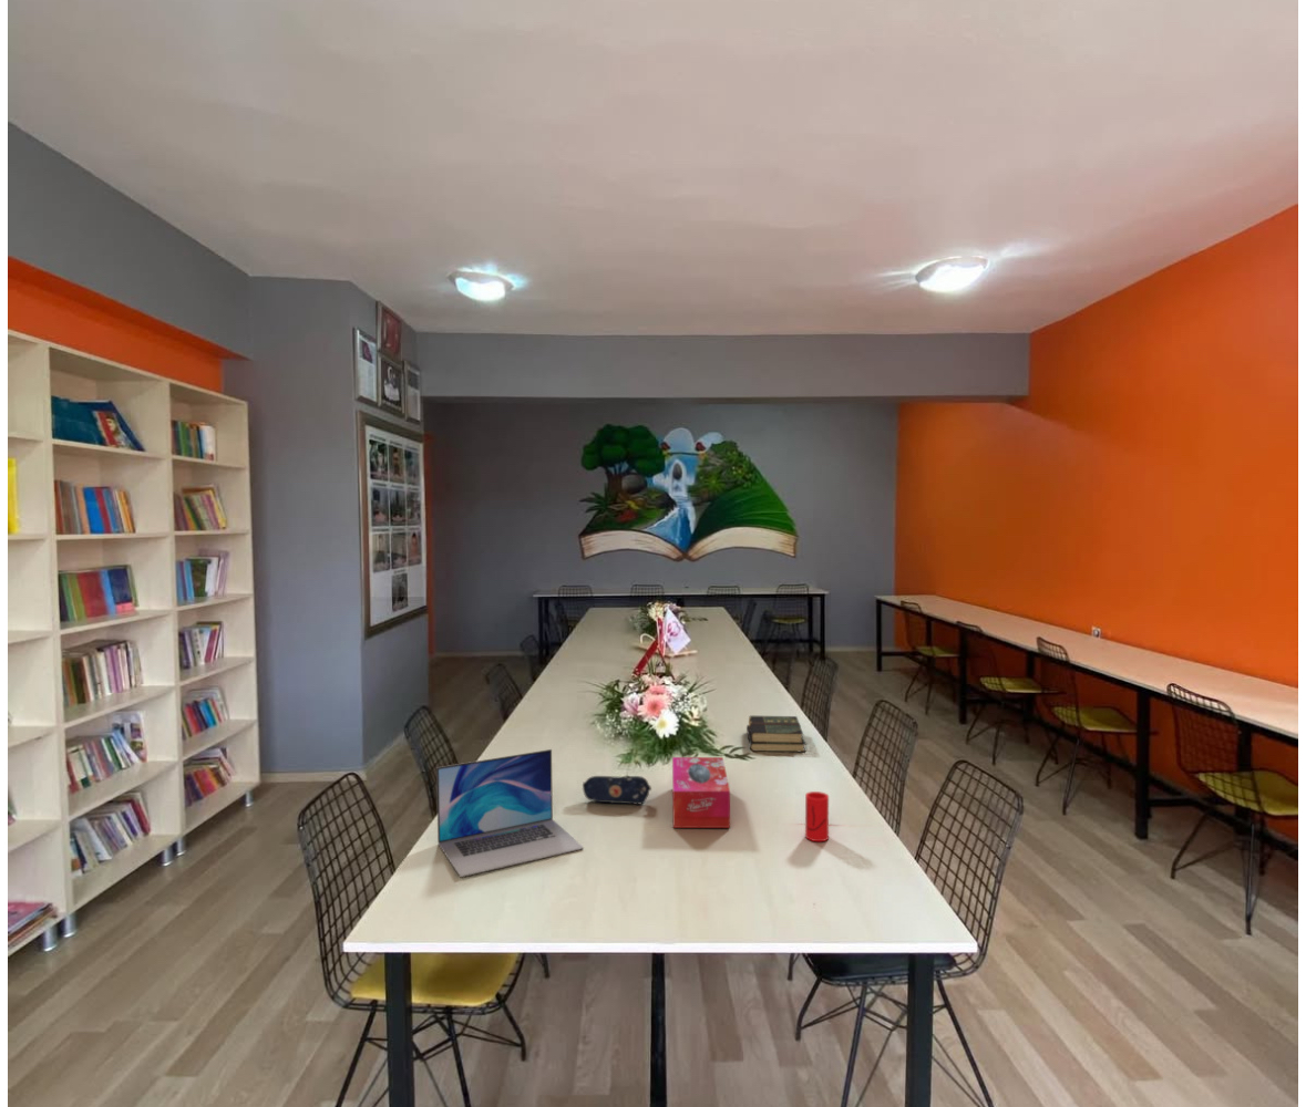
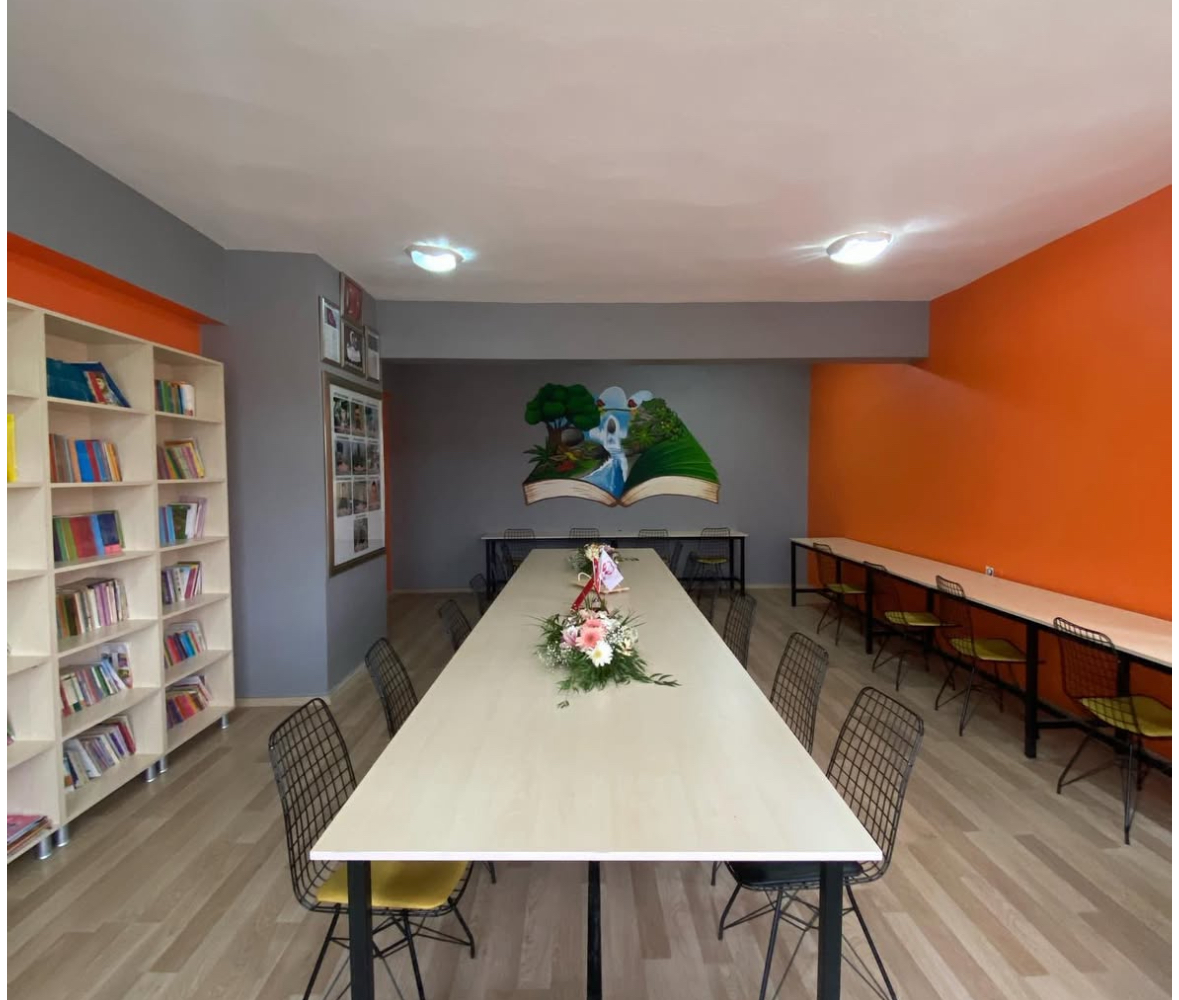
- book (774, 732)
- laptop (510, 807)
- cup (816, 816)
- pencil case (616, 789)
- tissue box (699, 789)
